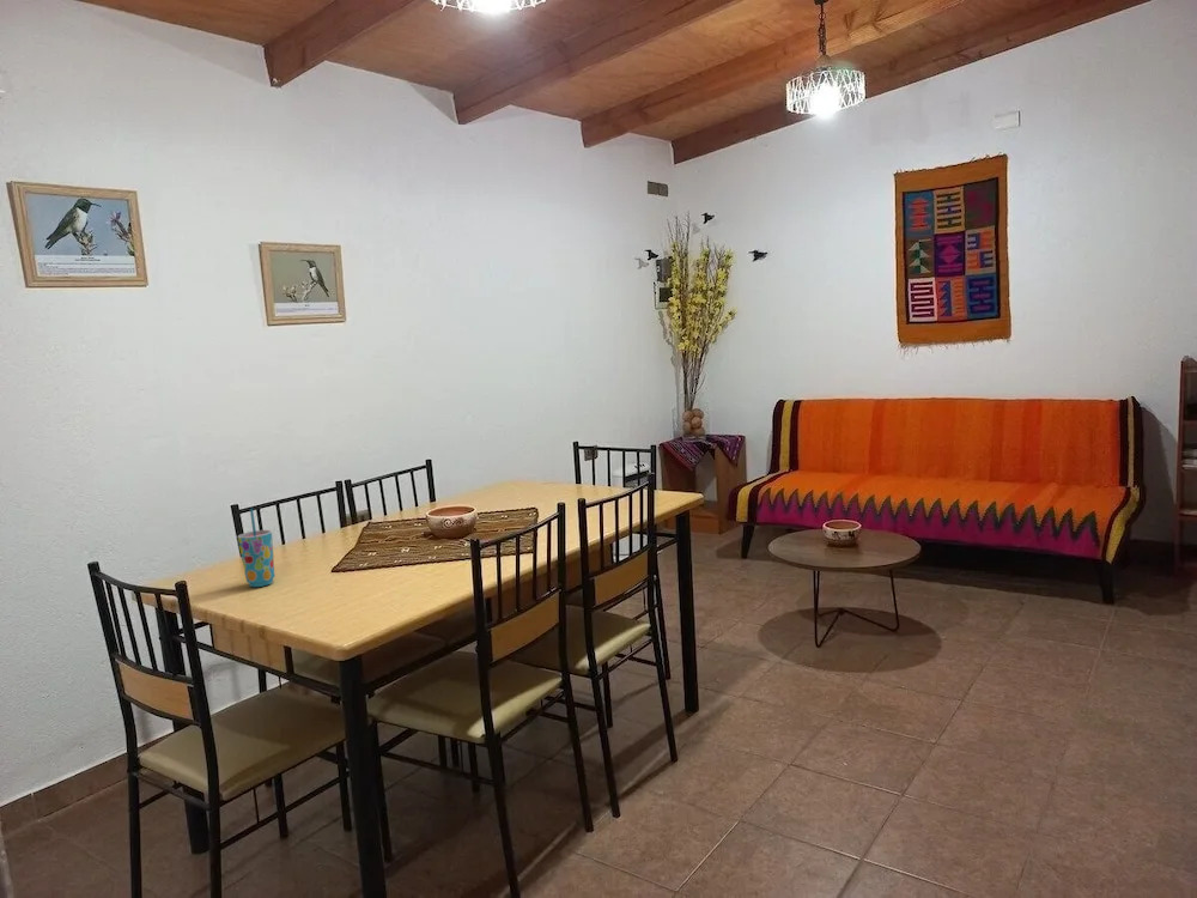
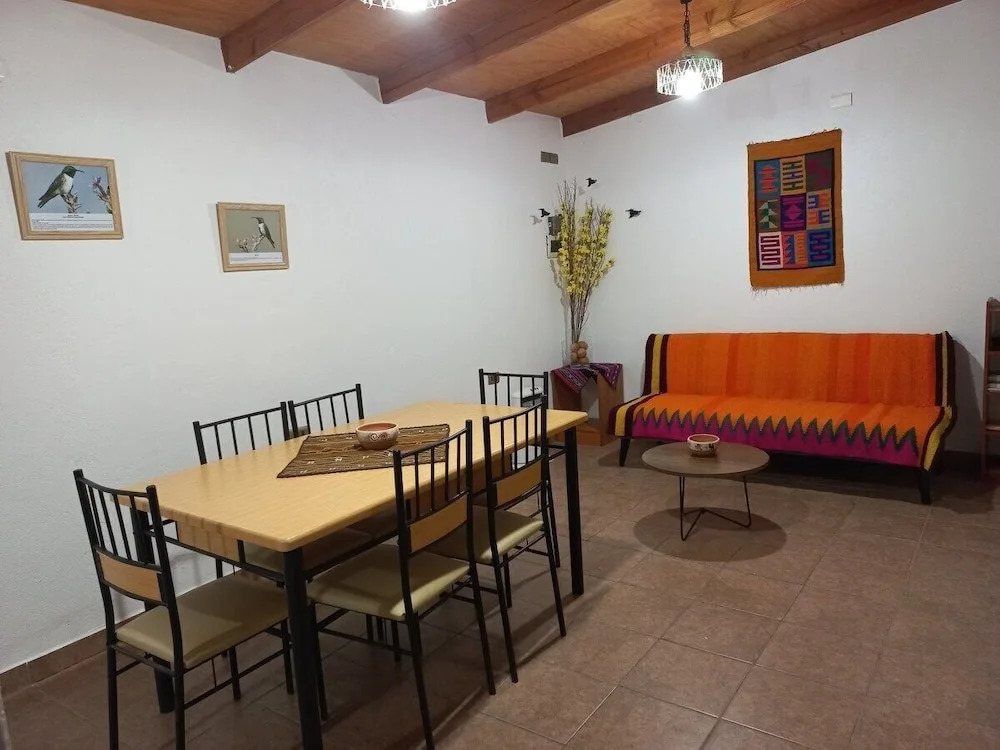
- cup (256, 546)
